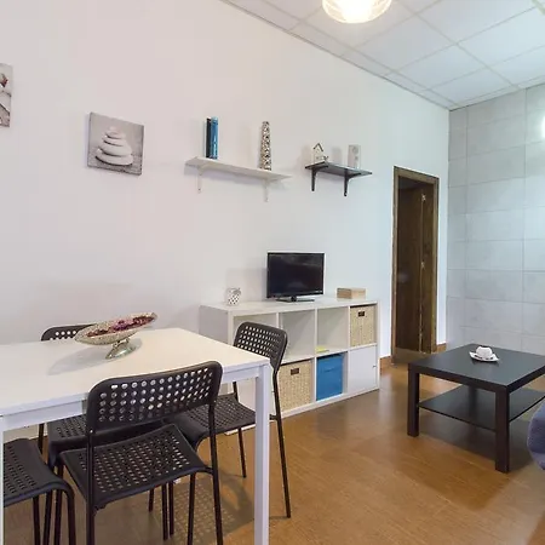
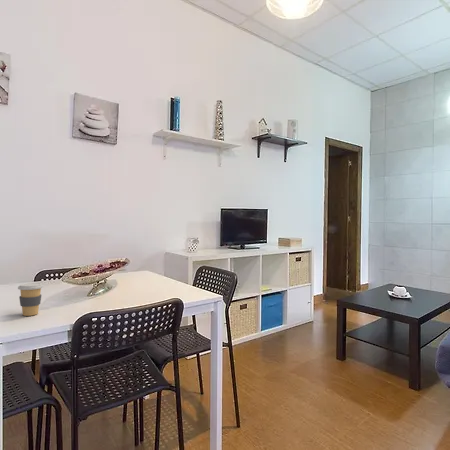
+ coffee cup (30, 299)
